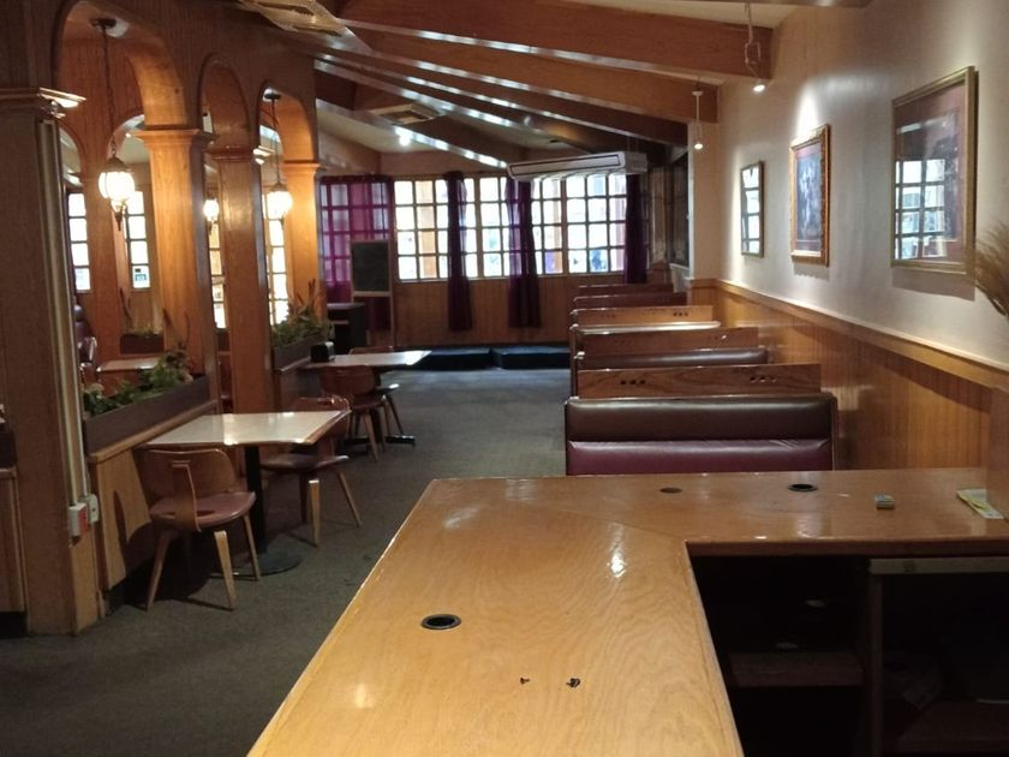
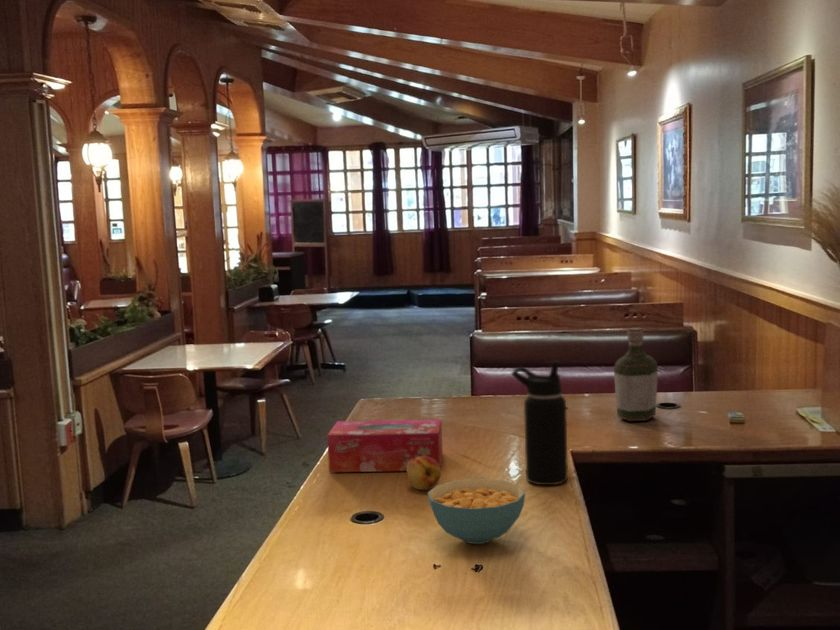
+ fruit (423, 472)
+ water bottle (540, 419)
+ tissue box (386, 445)
+ cereal bowl (476, 515)
+ bottle (635, 373)
